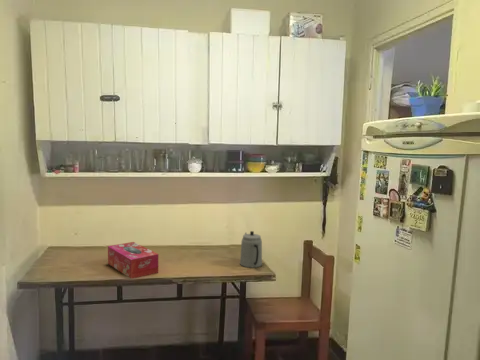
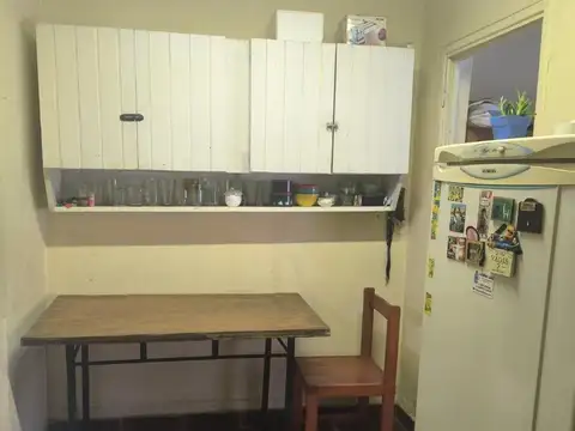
- teapot (251, 247)
- tissue box (132, 259)
